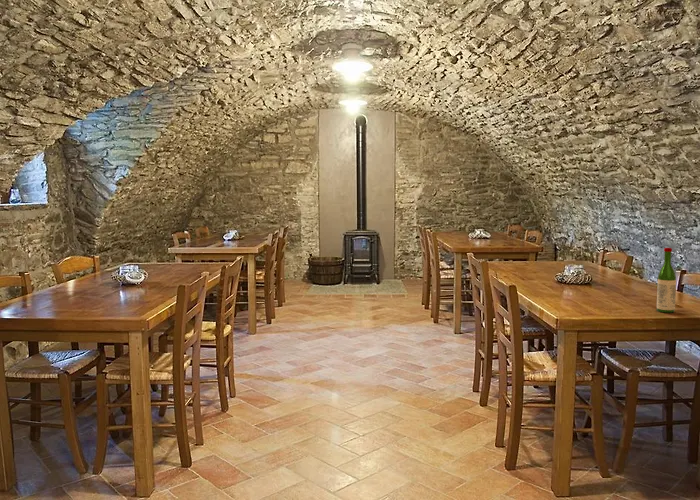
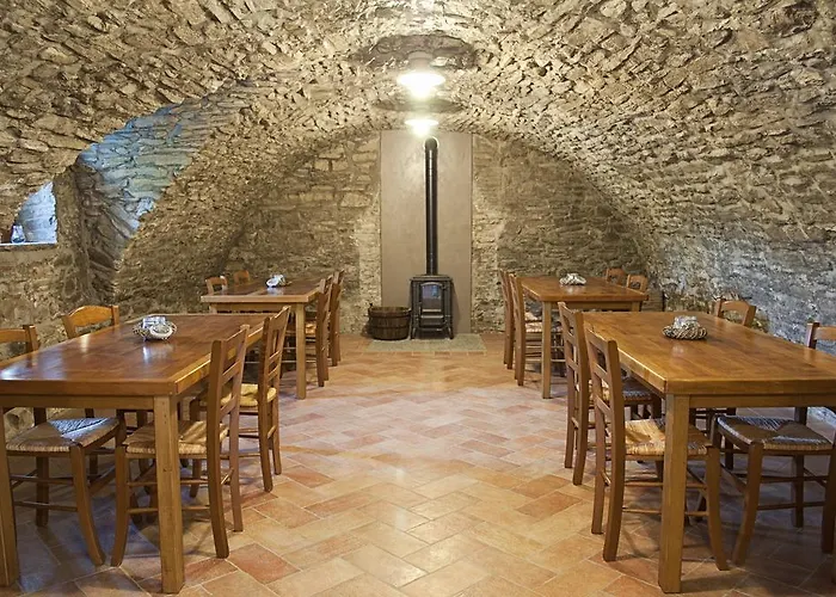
- wine bottle (666, 279)
